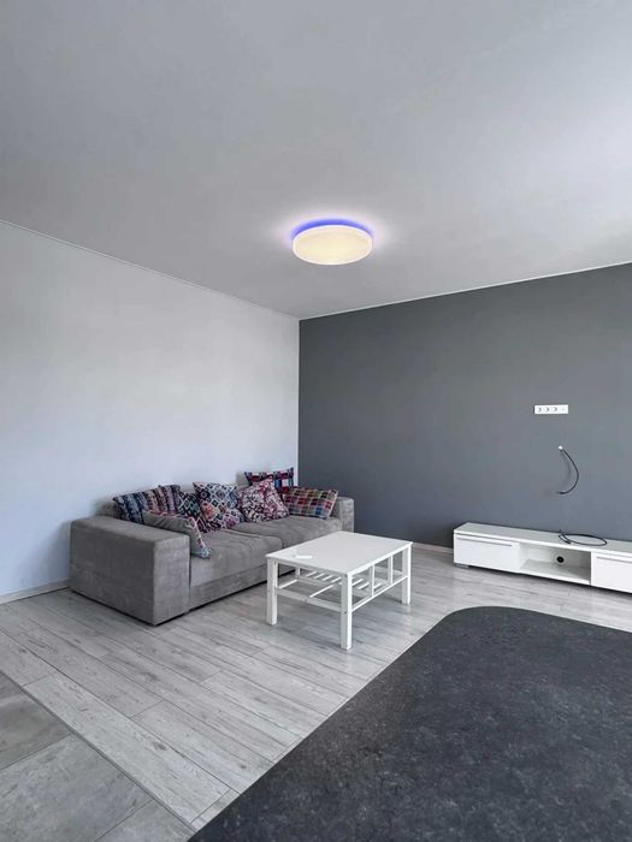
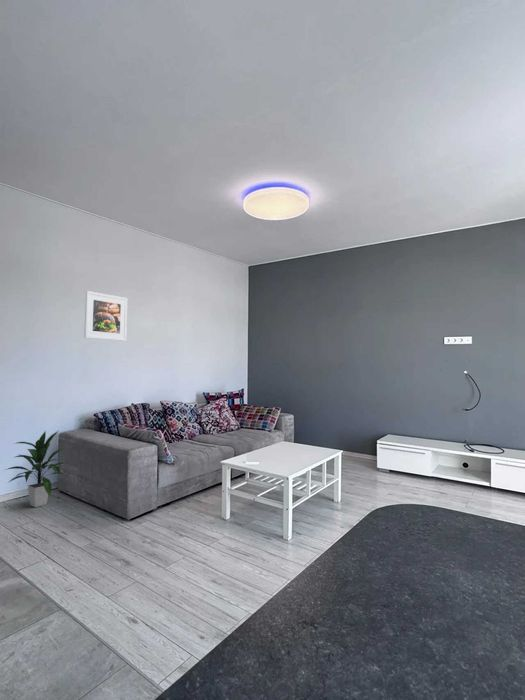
+ indoor plant (39, 468)
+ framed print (106, 317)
